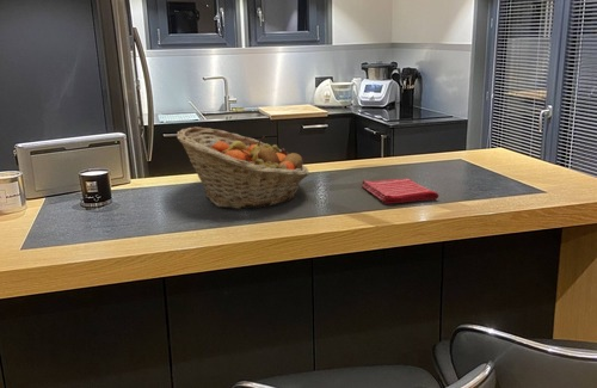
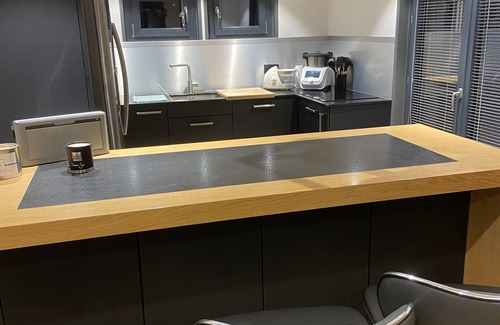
- fruit basket (244, 162)
- dish towel (398, 189)
